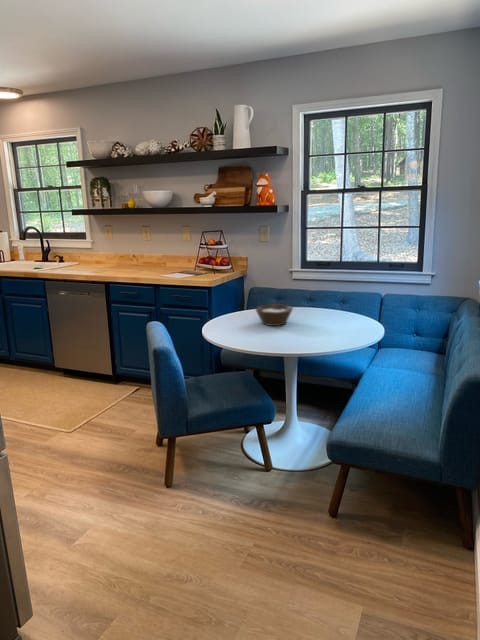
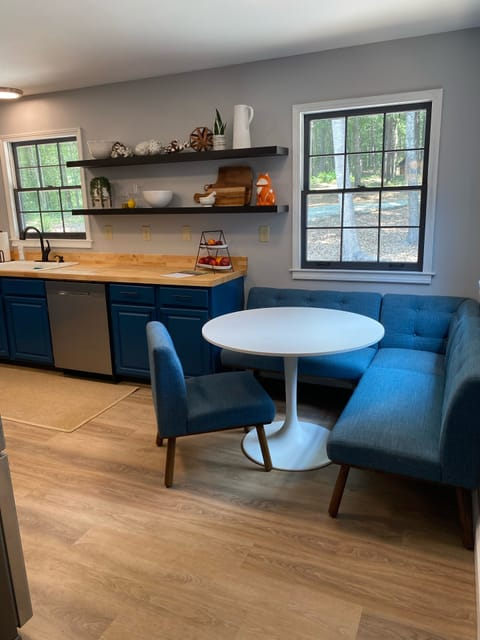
- bowl (274, 315)
